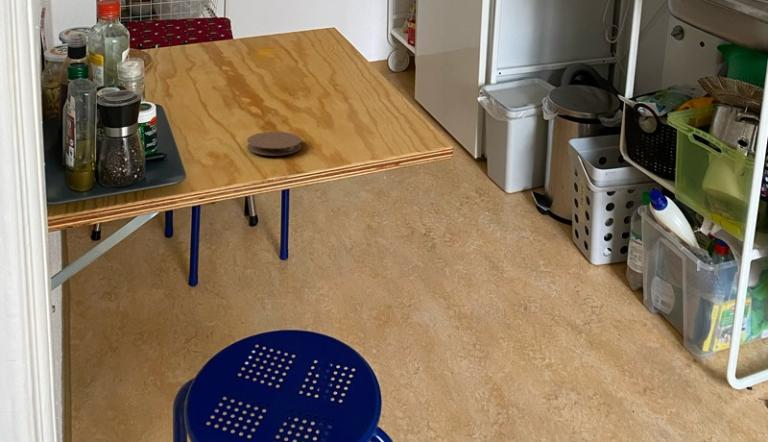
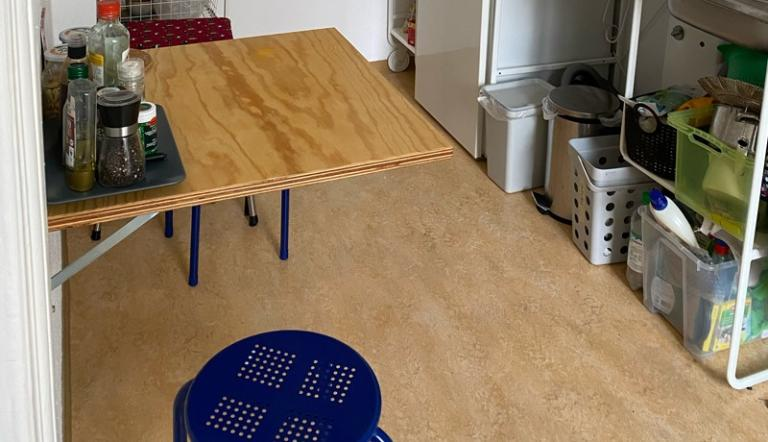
- coaster (274, 143)
